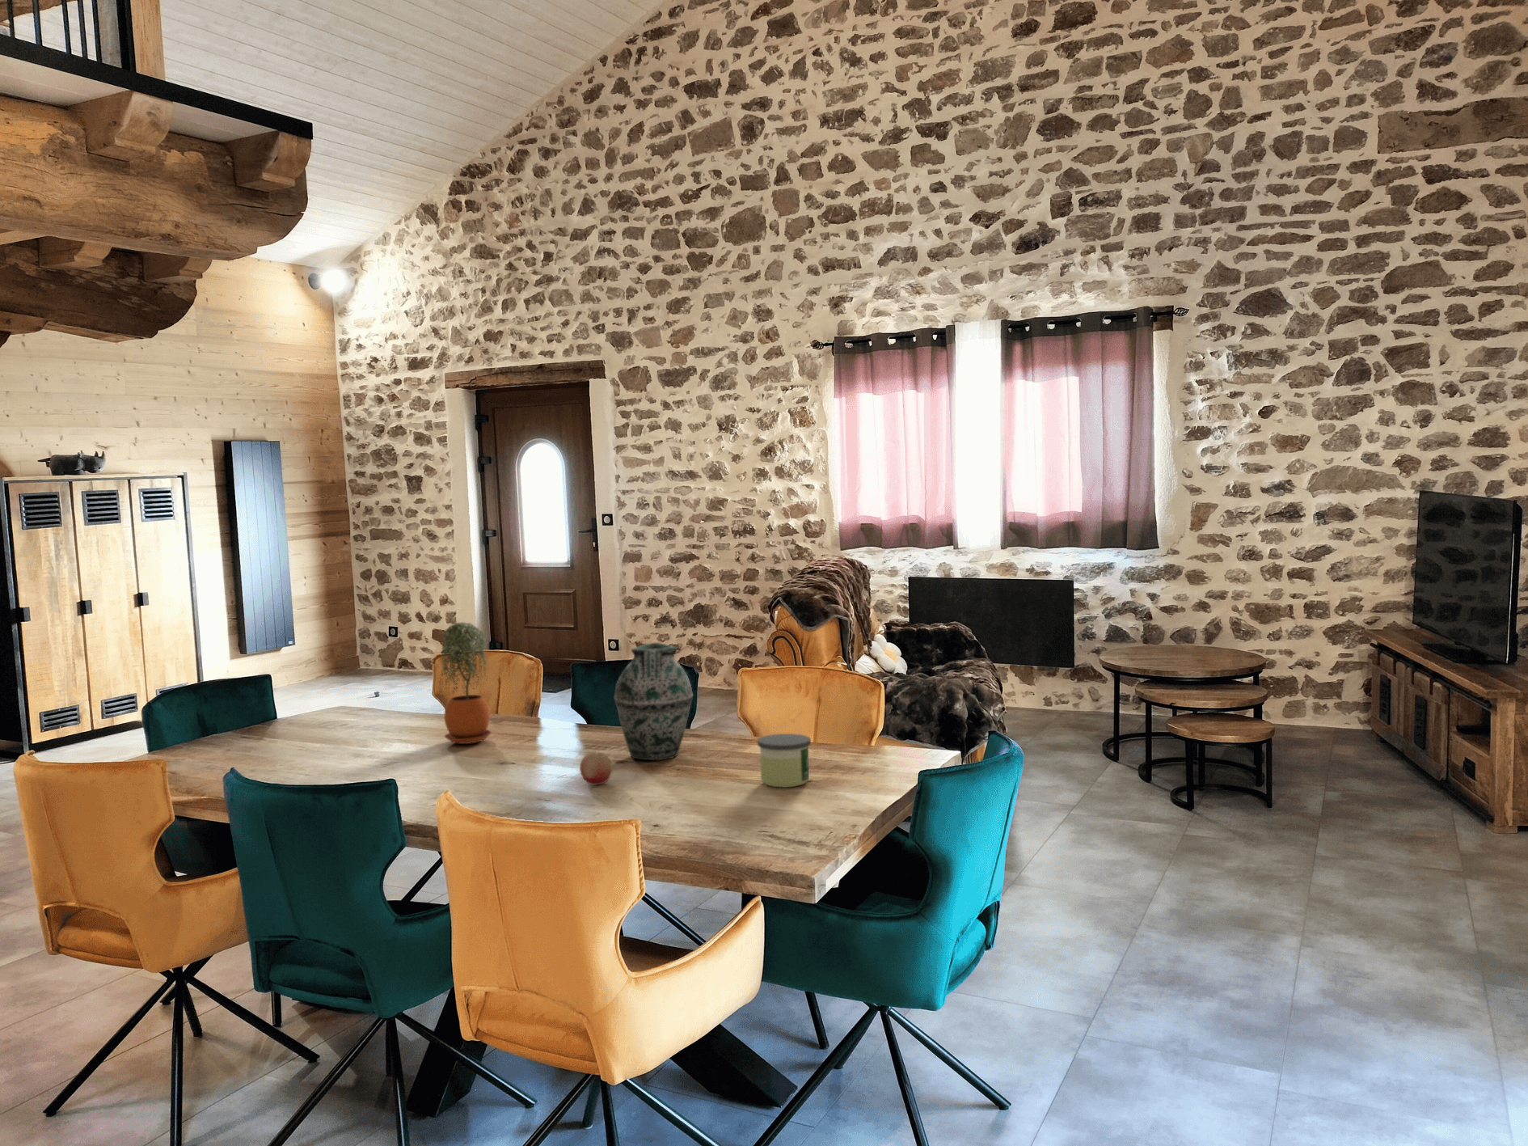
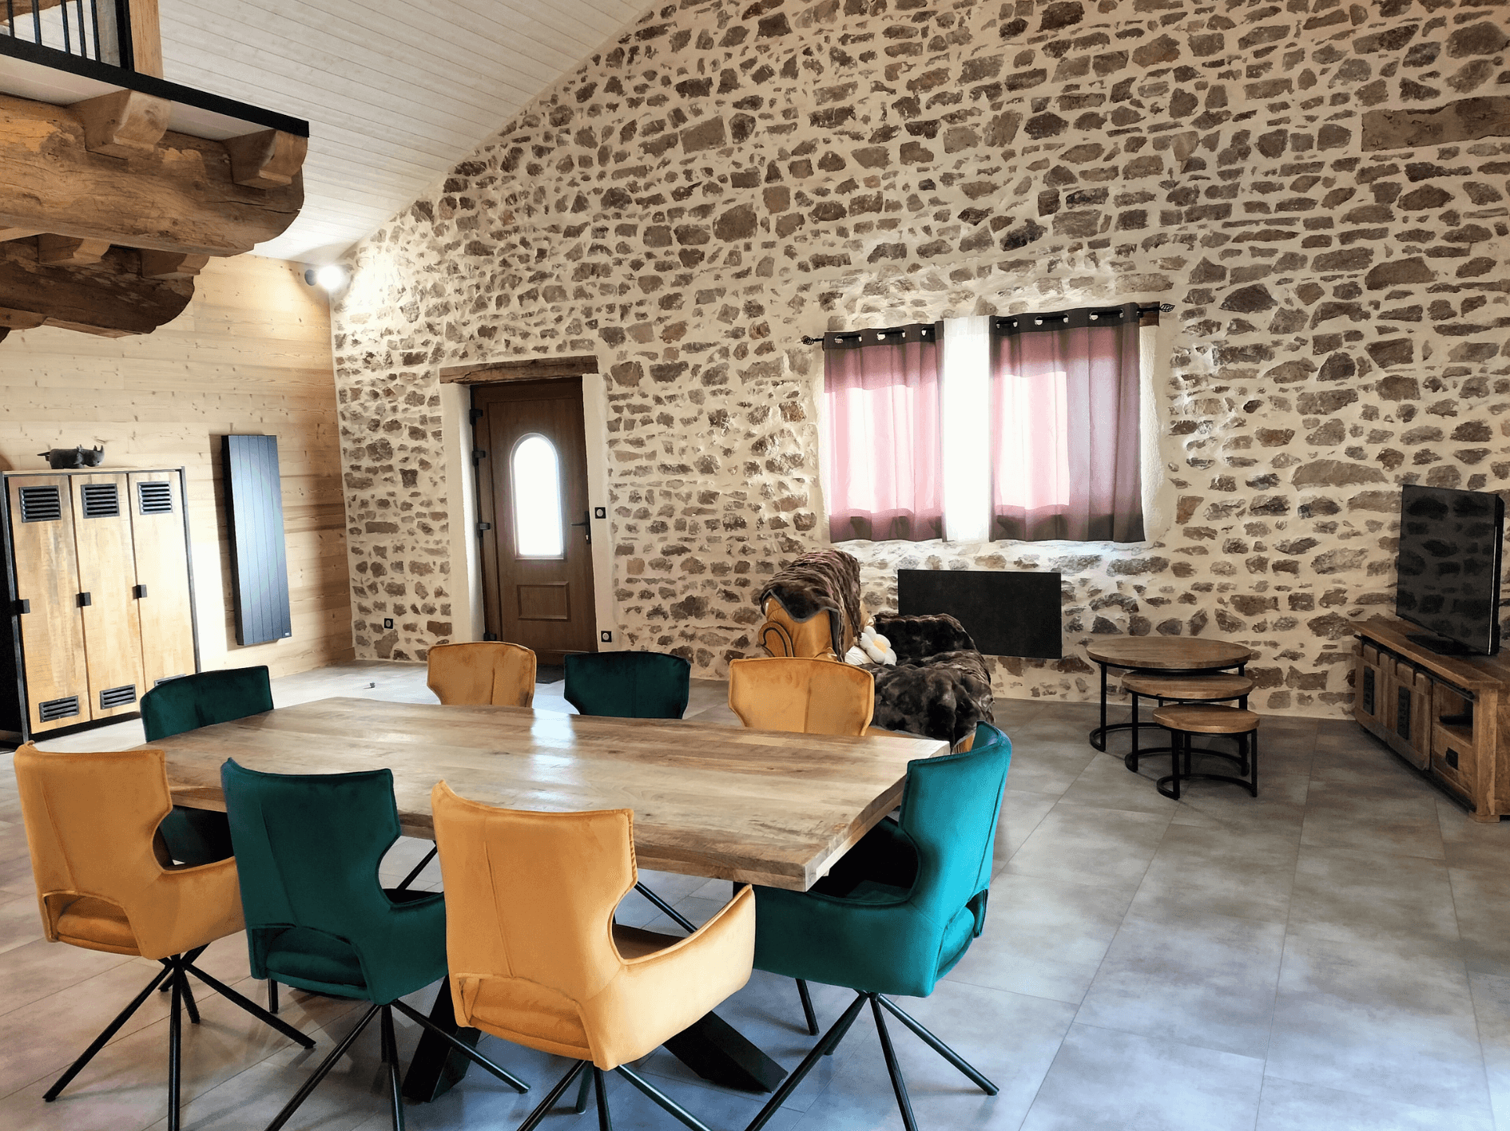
- candle (784, 761)
- vase (653, 701)
- potted plant (463, 681)
- fruit (596, 768)
